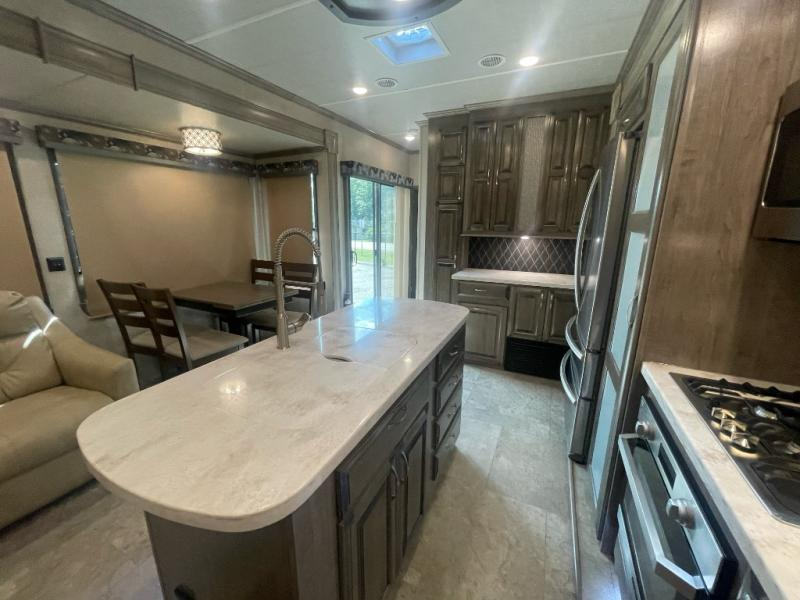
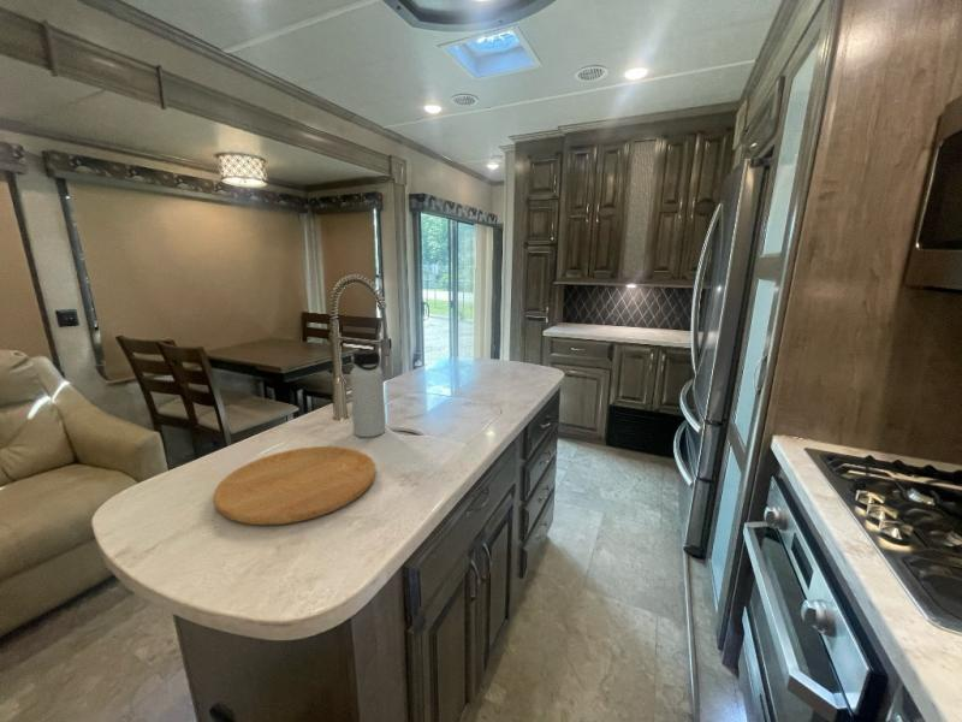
+ cutting board (299, 479)
+ water bottle (367, 392)
